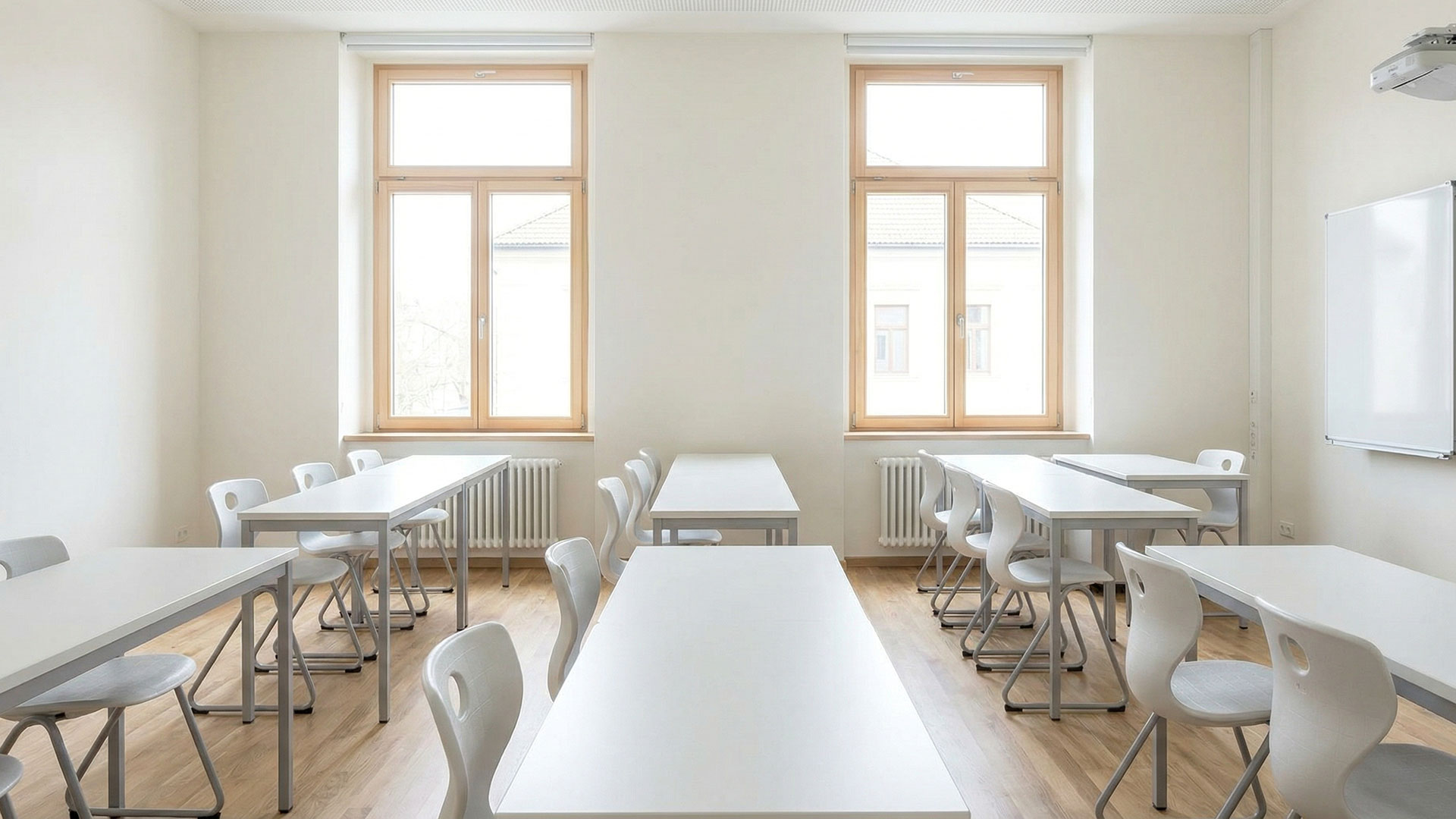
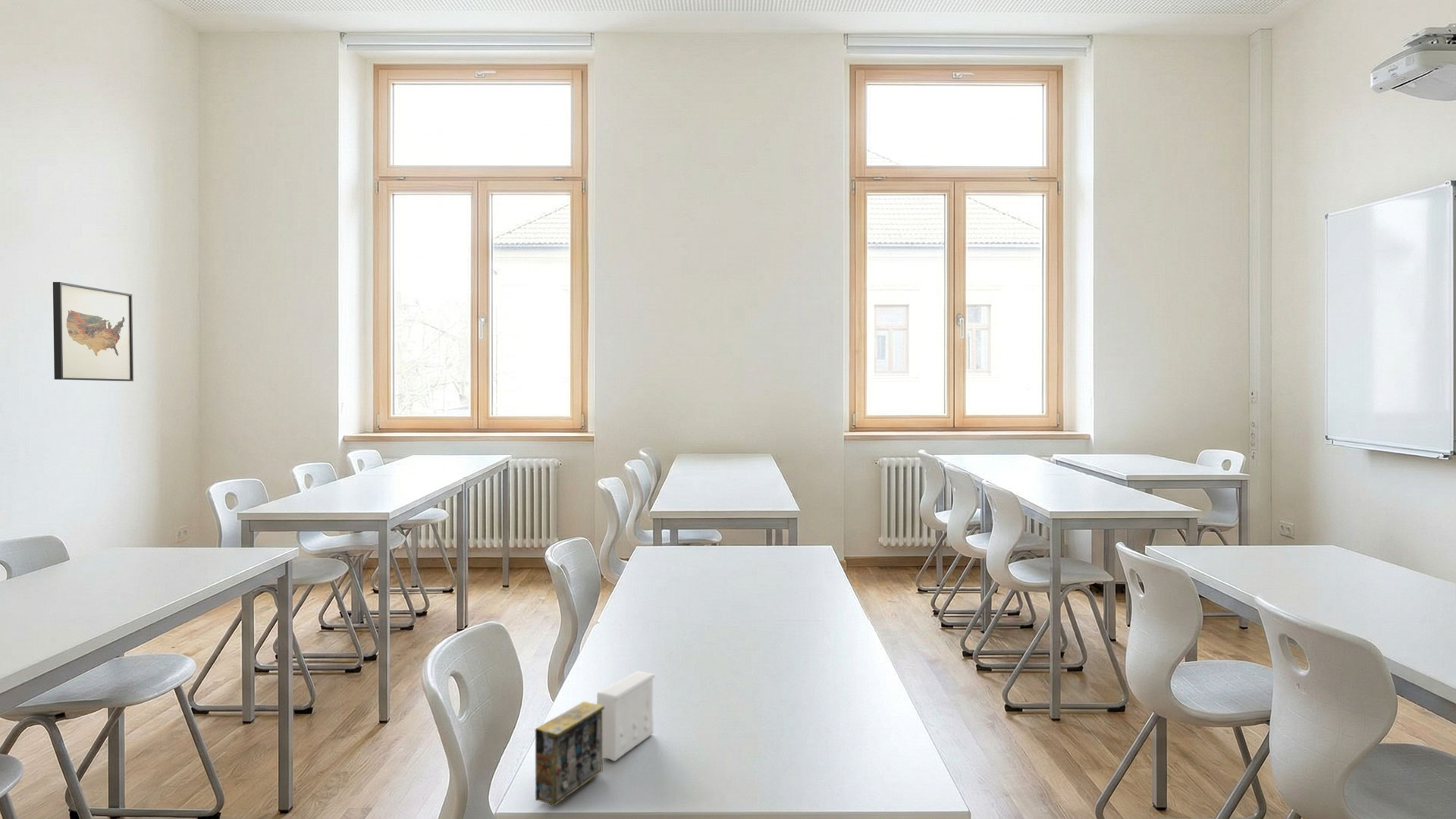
+ box (600, 733)
+ wall art (95, 334)
